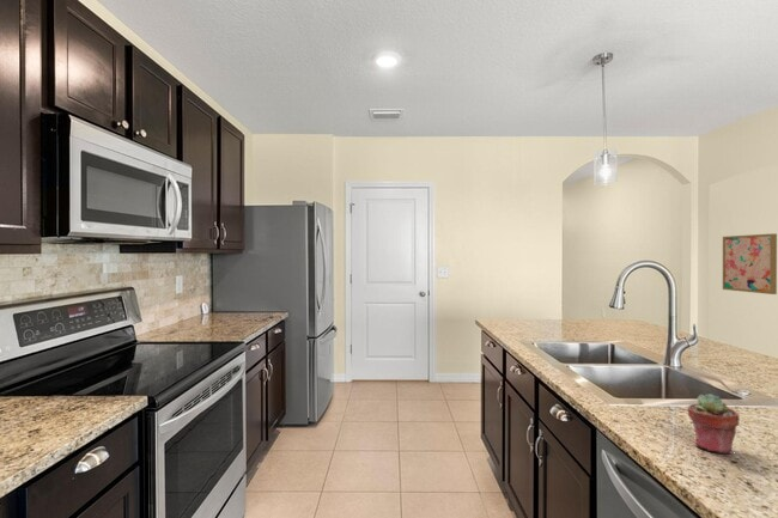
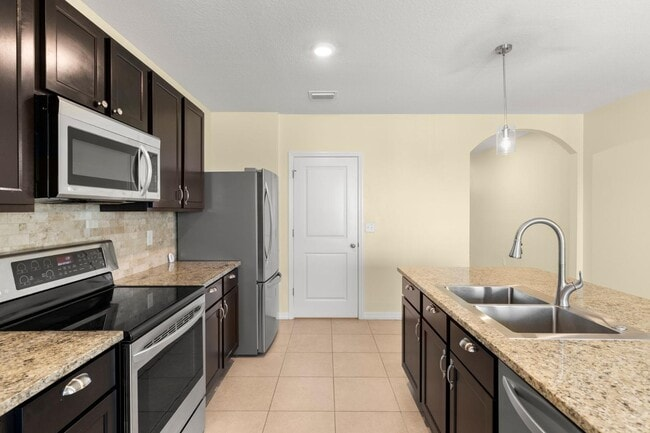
- wall art (747, 263)
- potted succulent (712, 420)
